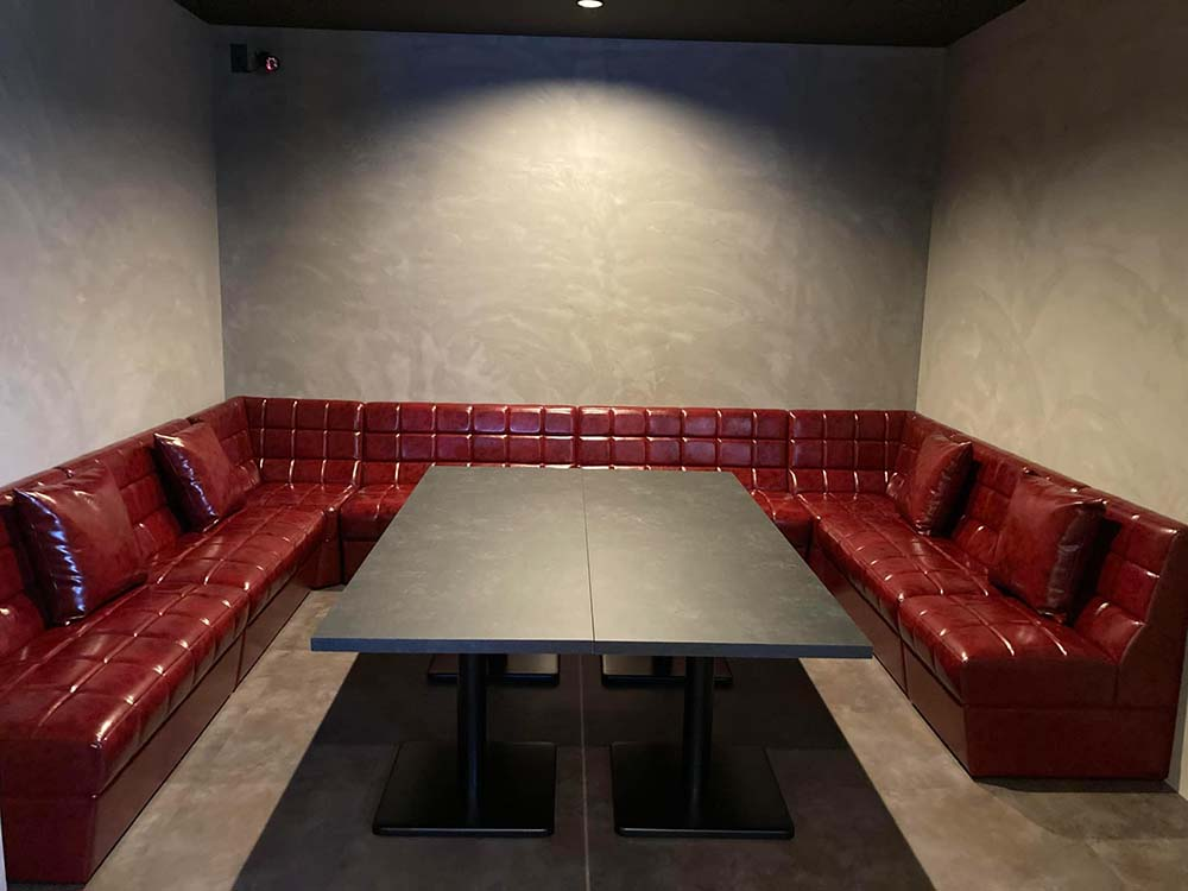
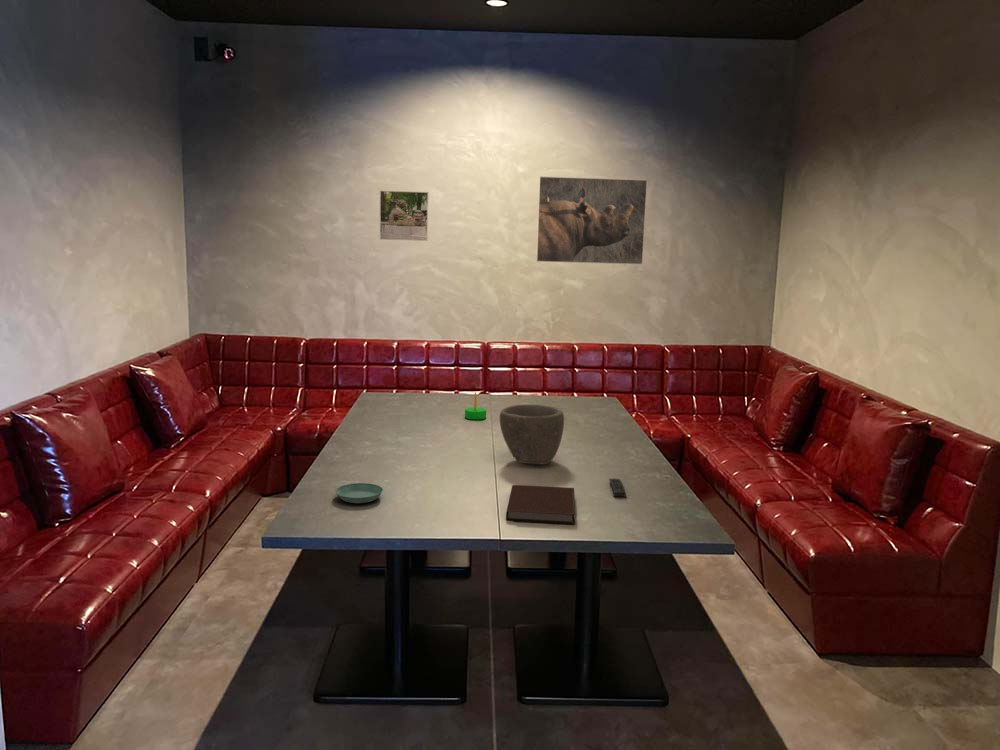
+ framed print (404, 216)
+ remote control (616, 485)
+ notebook (541, 503)
+ bowl (531, 435)
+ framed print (591, 221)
+ candle (475, 404)
+ saucer (359, 493)
